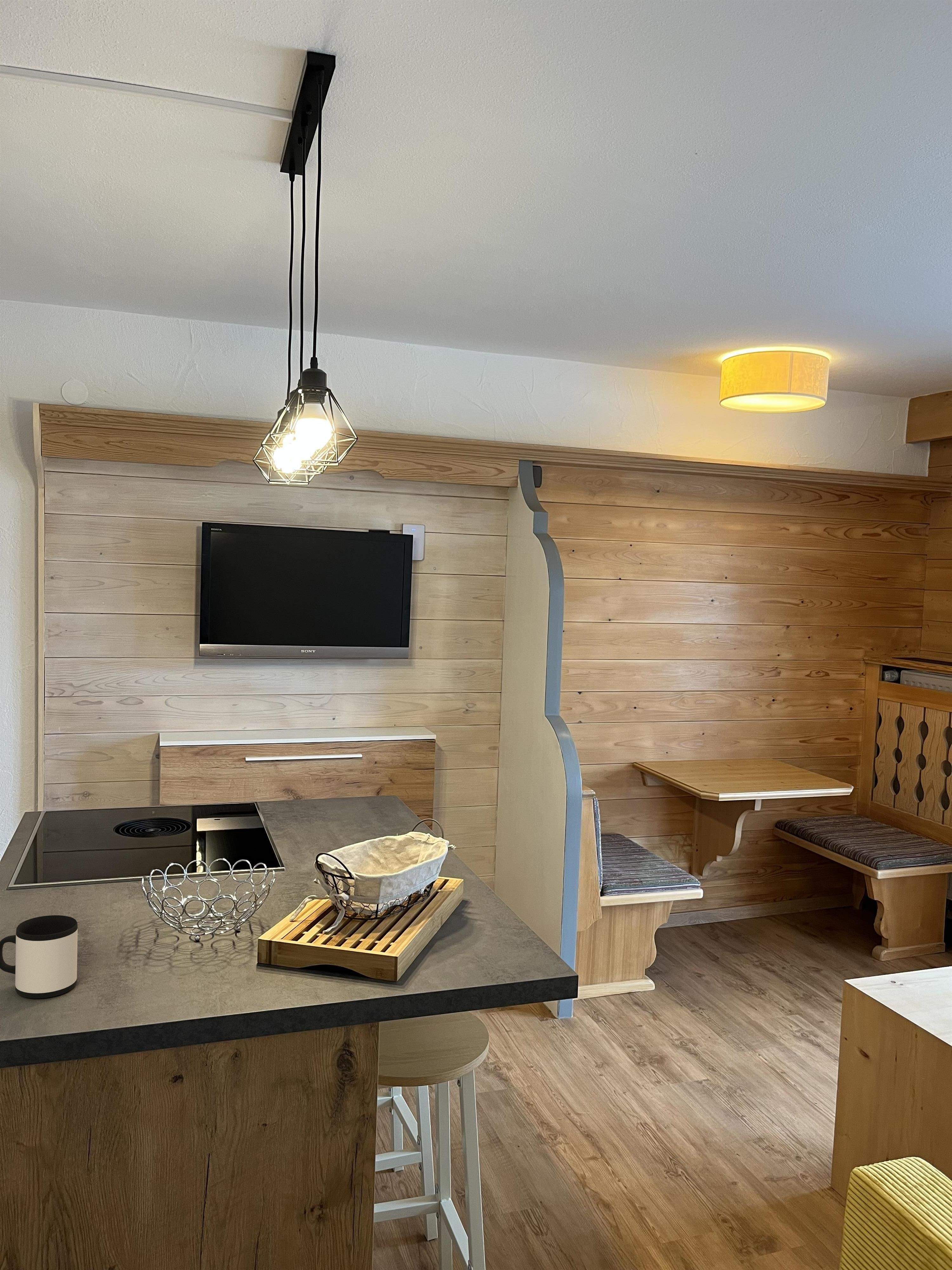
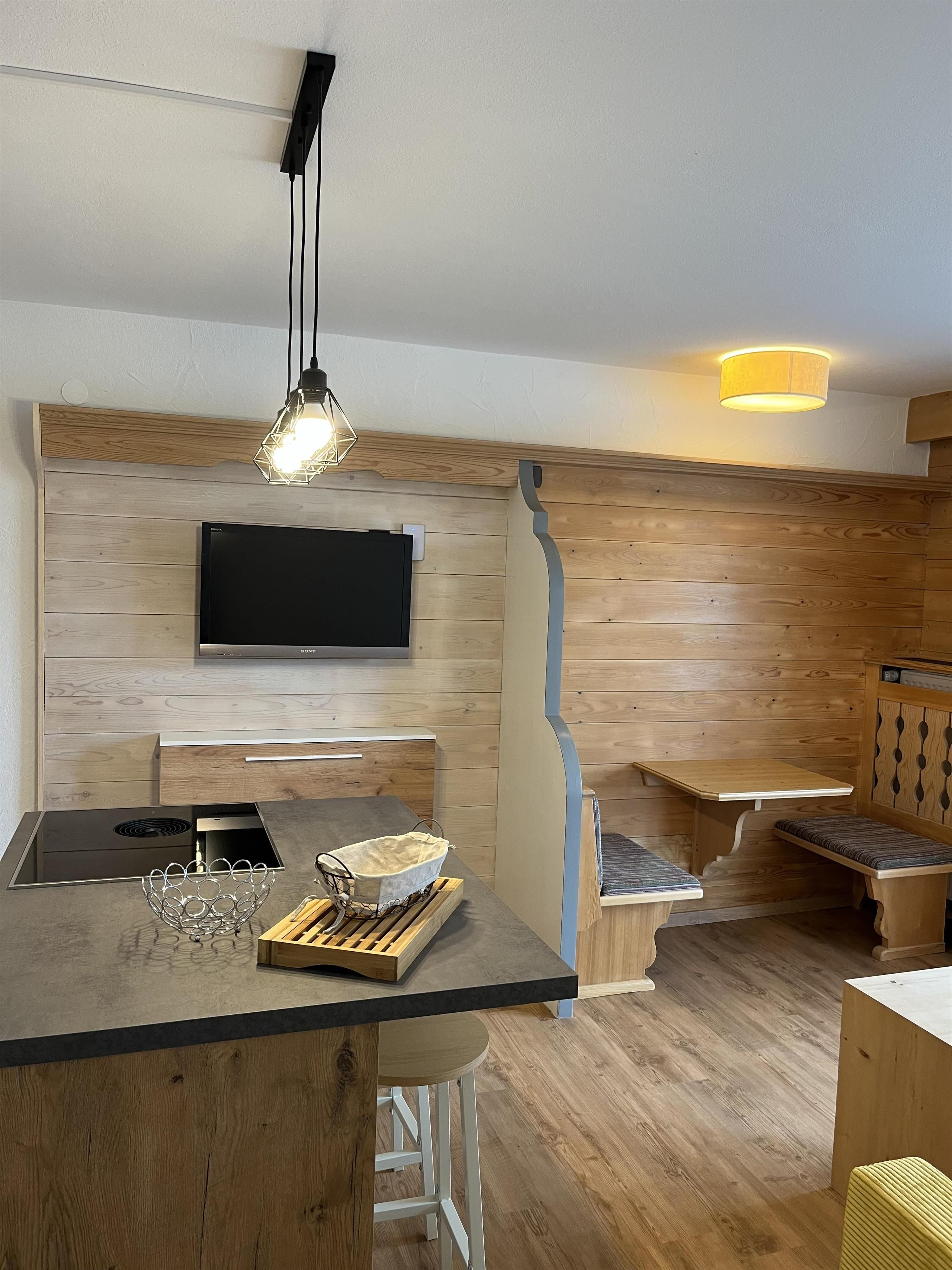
- mug (36, 955)
